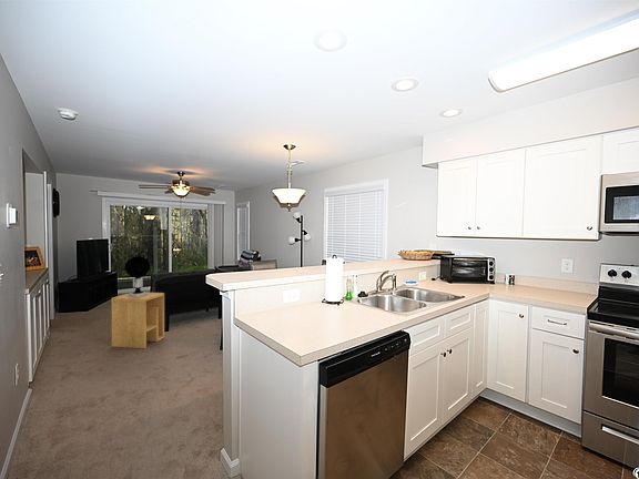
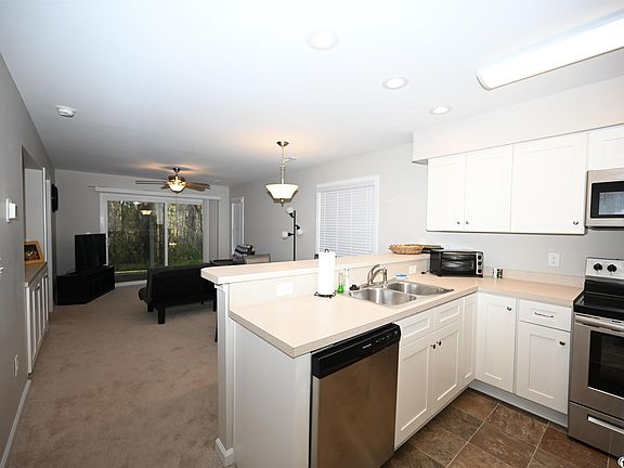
- table lamp (138, 275)
- side table (139, 318)
